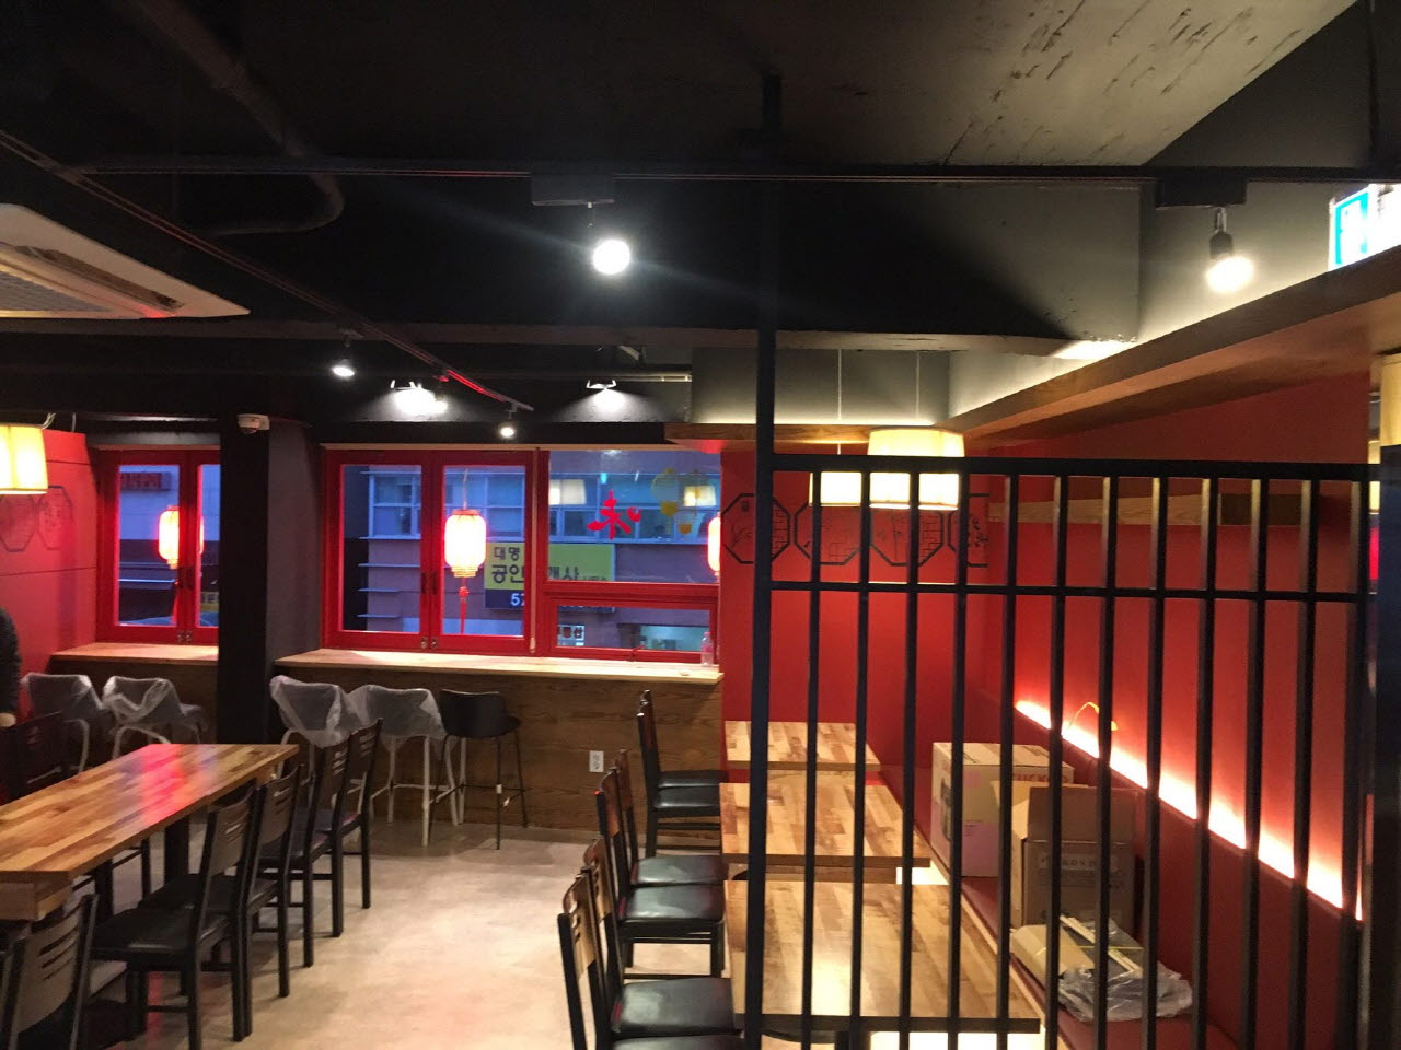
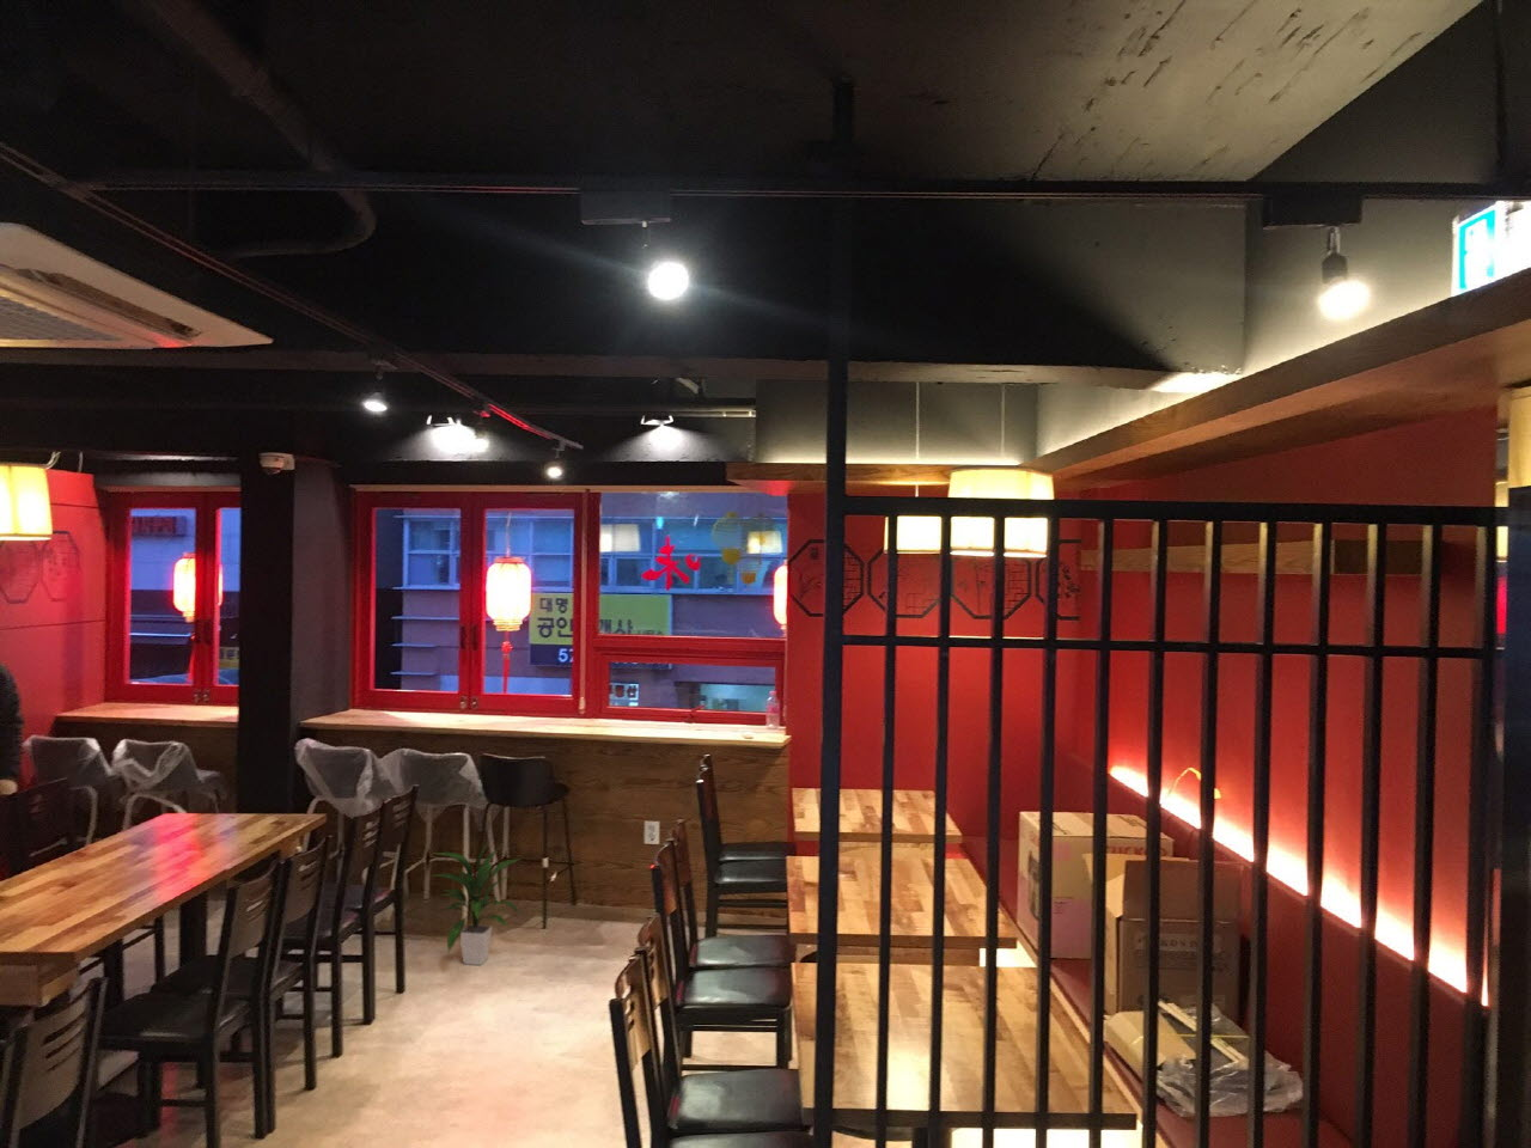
+ indoor plant (473, 902)
